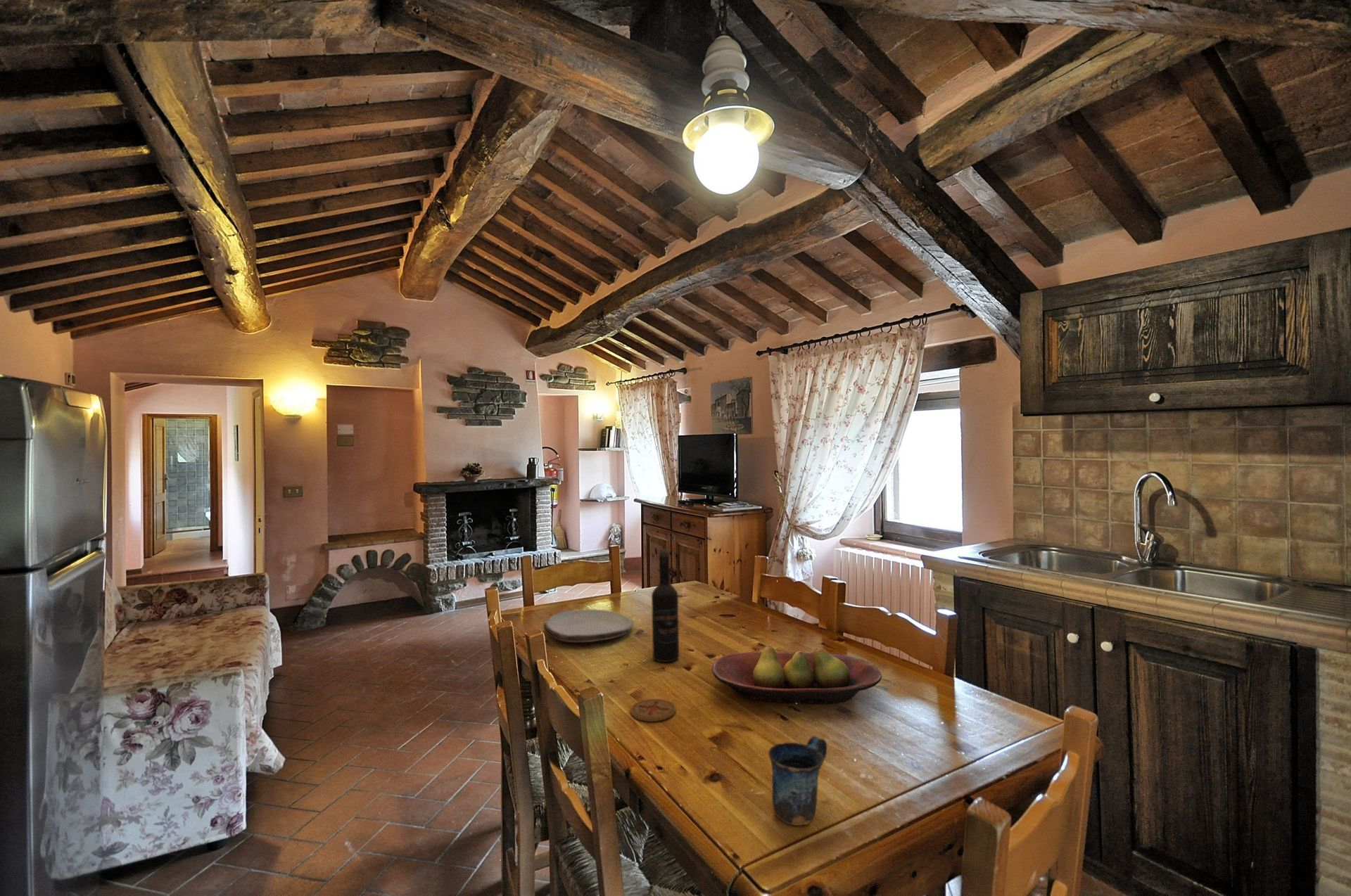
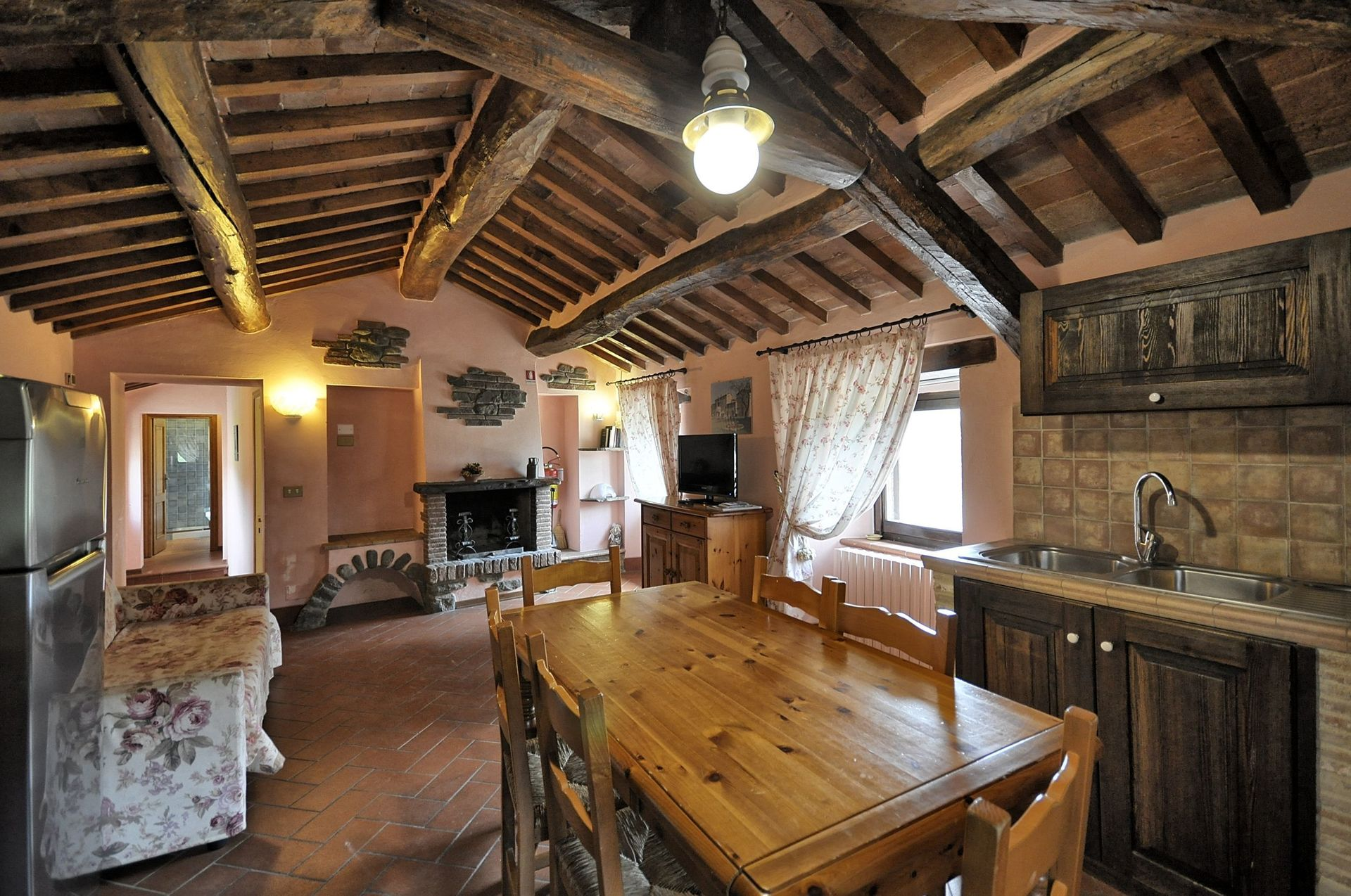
- plate (589, 626)
- mug (804, 781)
- wine bottle (665, 603)
- fruit bowl (794, 671)
- coaster (653, 710)
